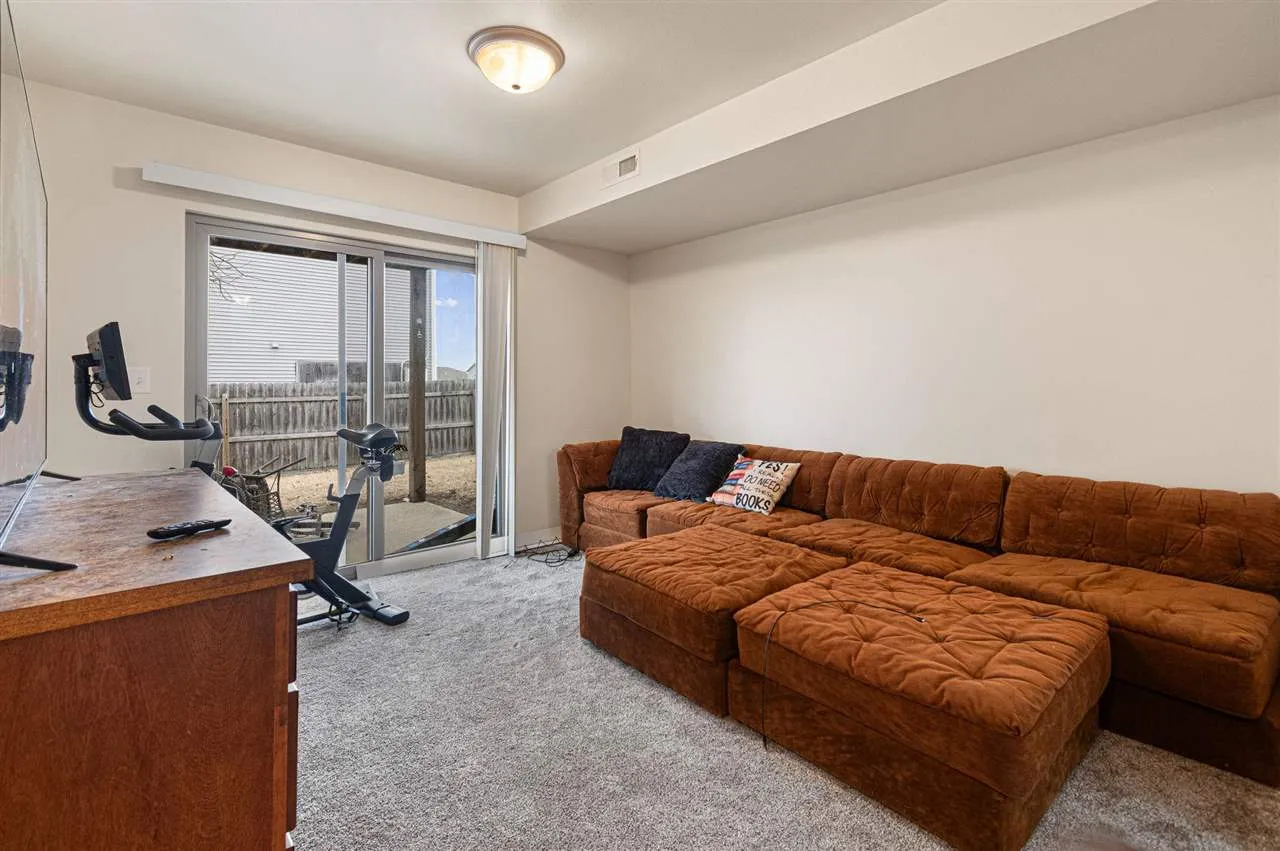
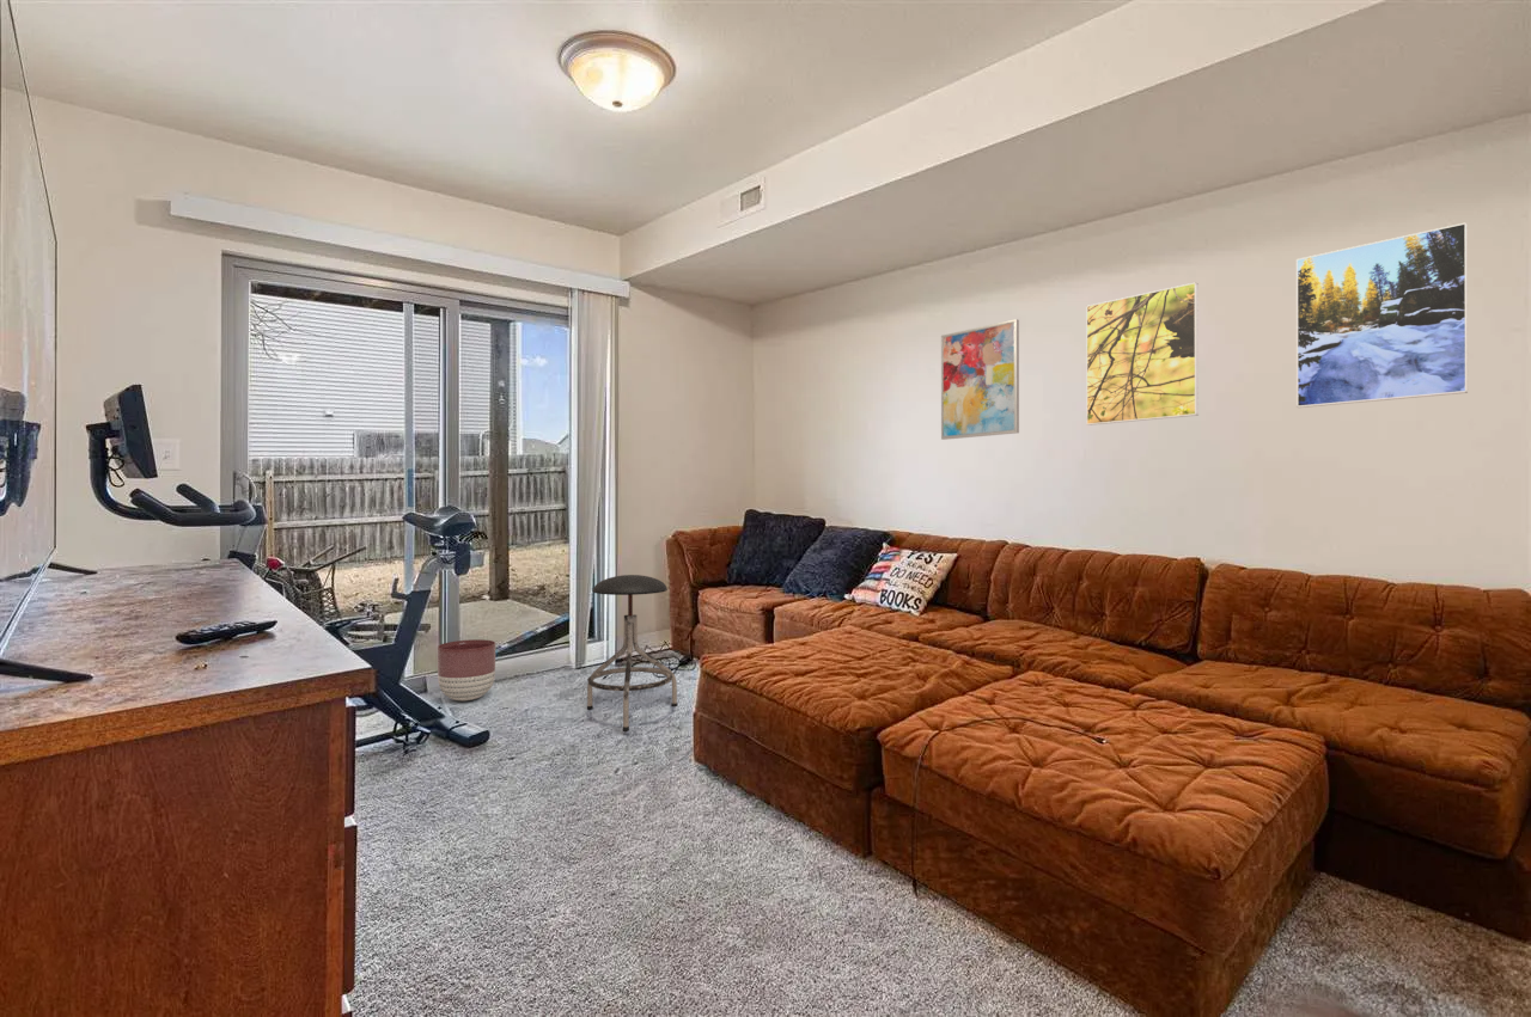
+ wall art (978, 381)
+ planter (466, 672)
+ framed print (1376, 321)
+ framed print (1139, 357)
+ stool (635, 644)
